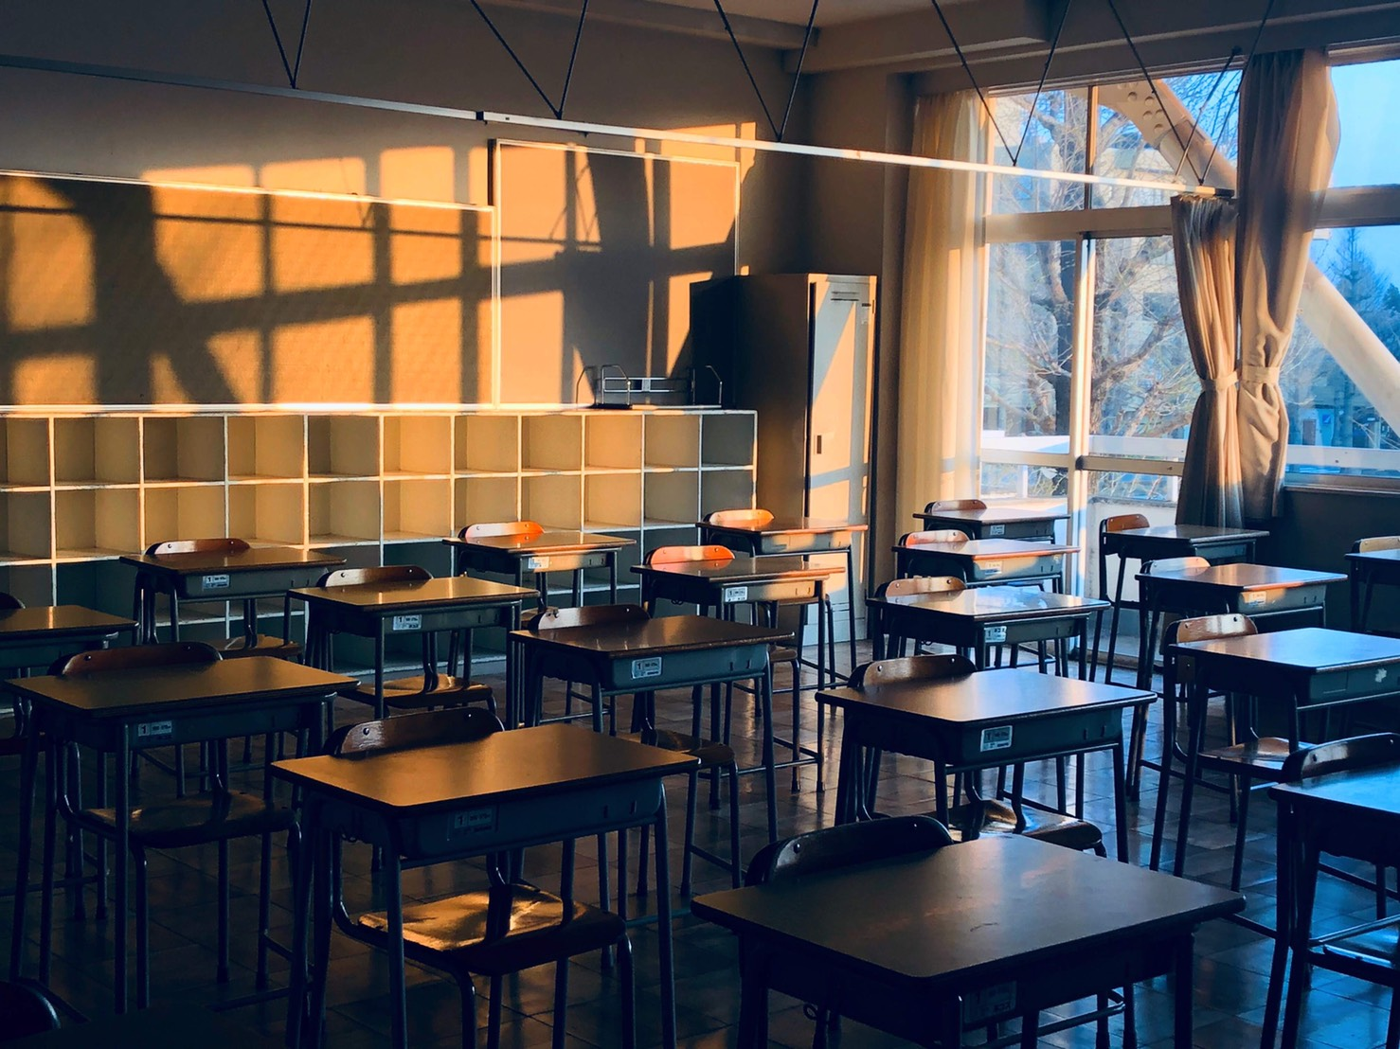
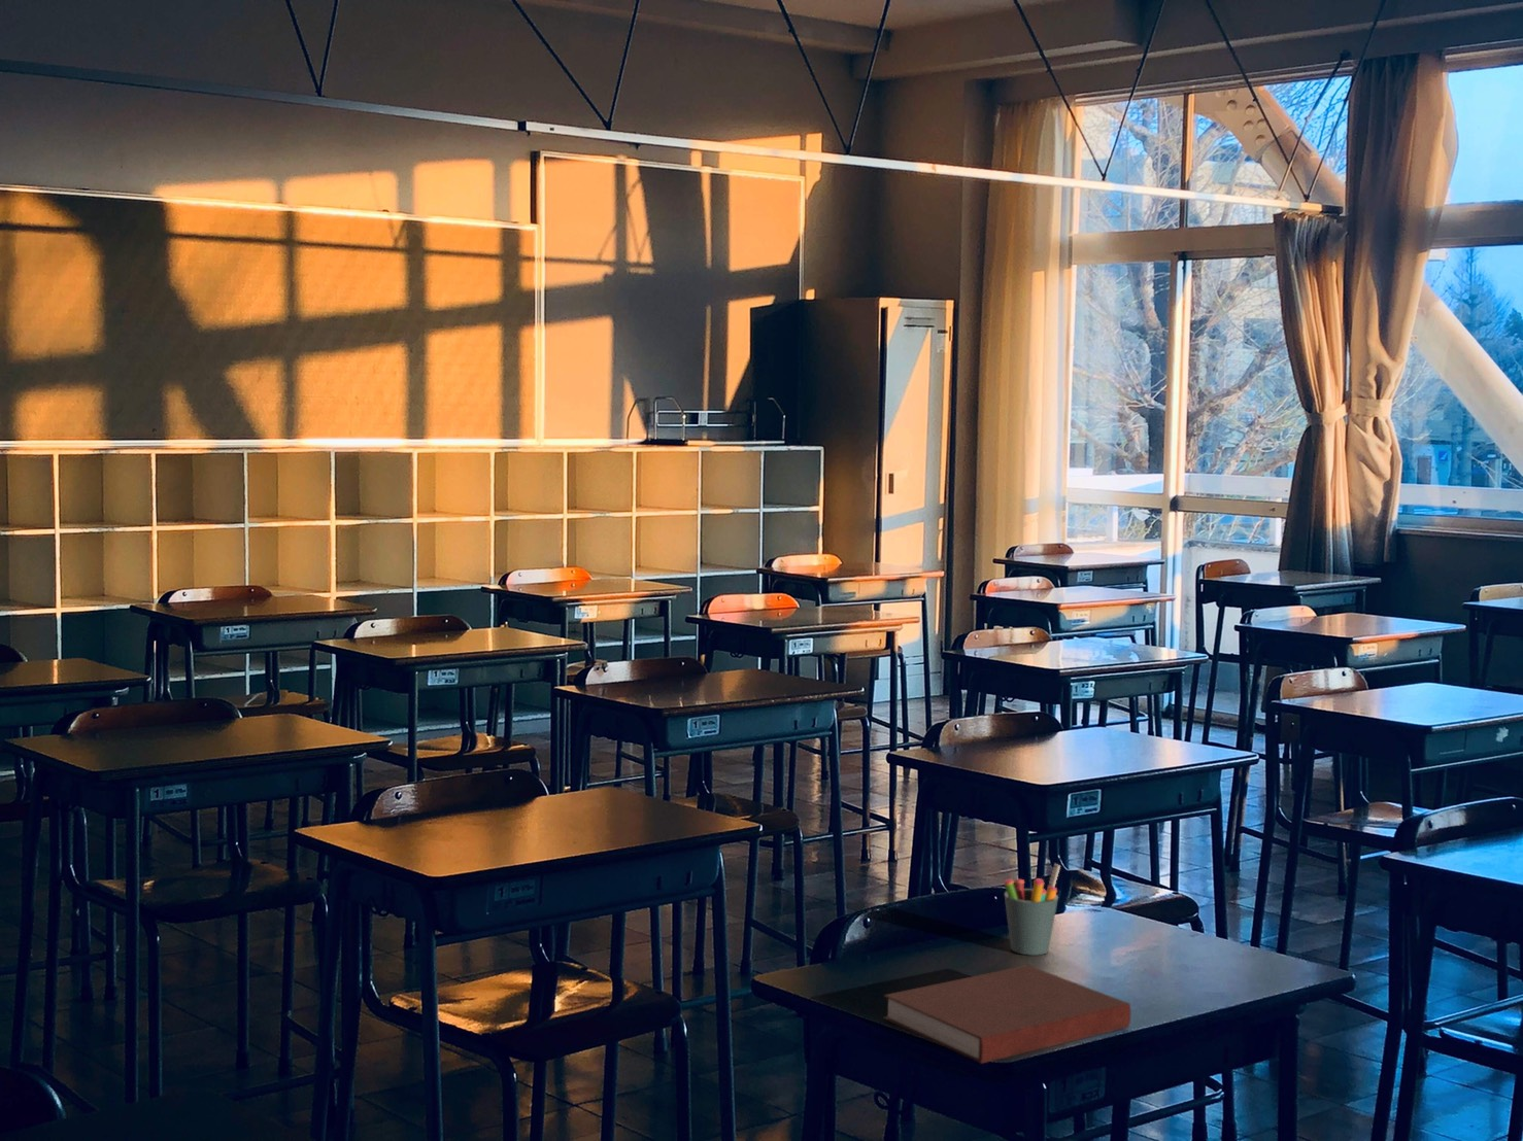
+ notebook (1006, 1010)
+ pen holder (1030, 907)
